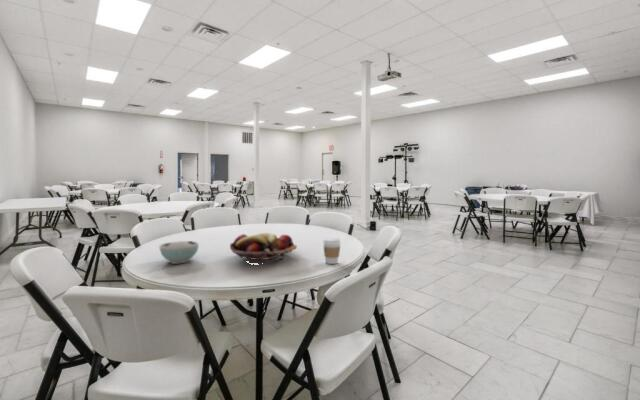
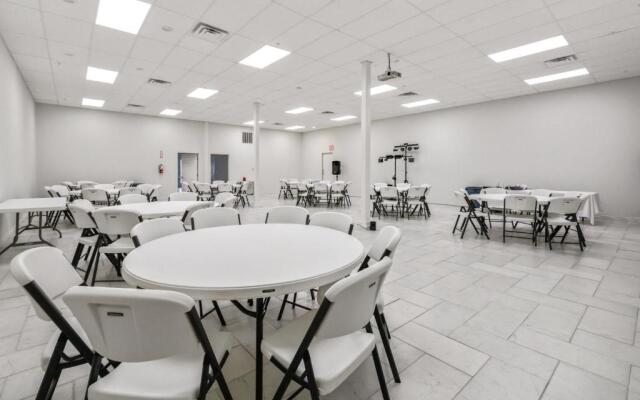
- bowl (179, 251)
- coffee cup (331, 250)
- fruit basket (264, 245)
